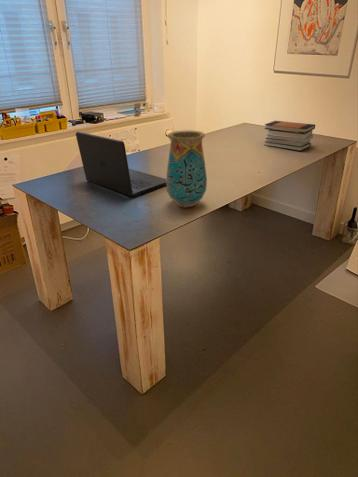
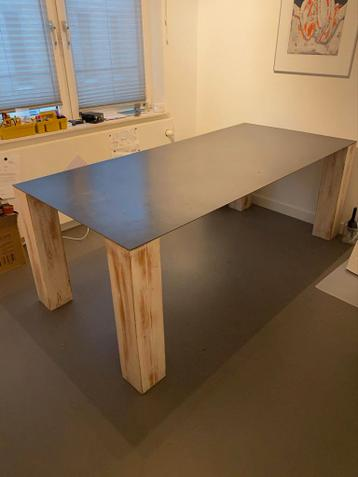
- laptop (124, 158)
- vase (186, 170)
- book stack (288, 135)
